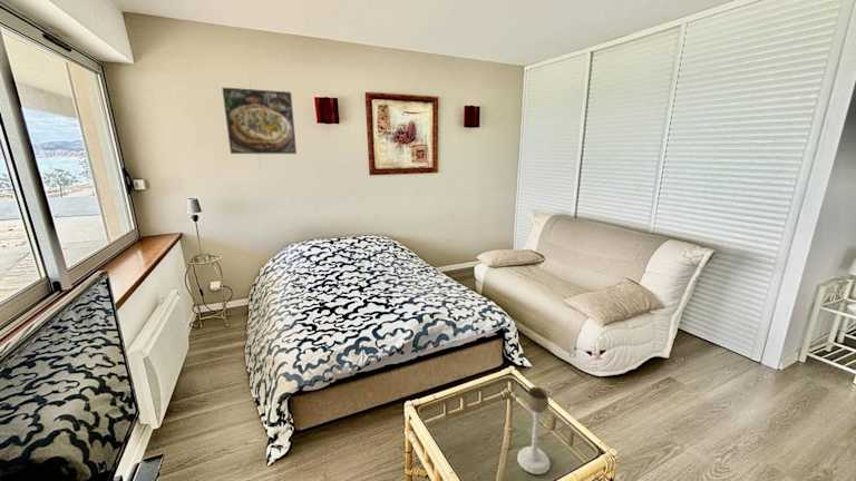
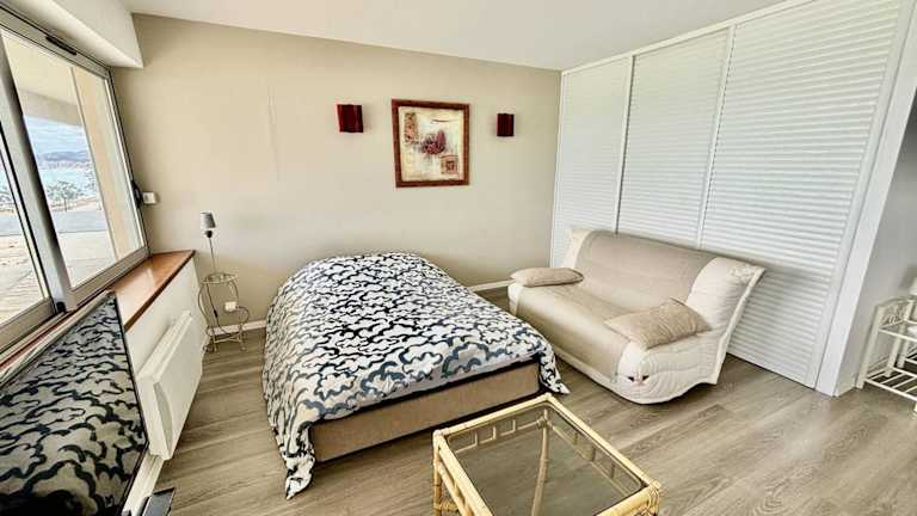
- candle holder (535, 426)
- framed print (261, 122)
